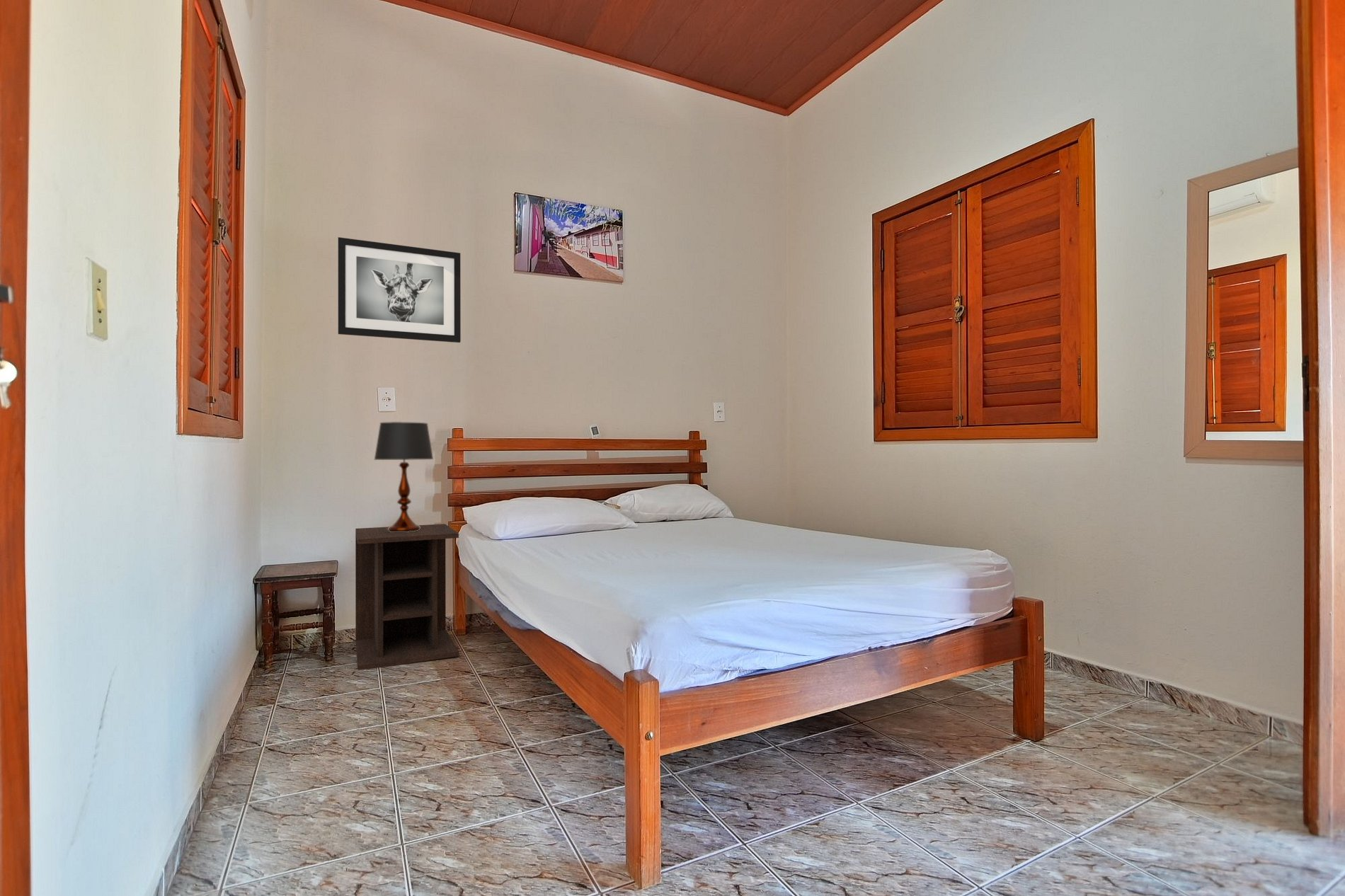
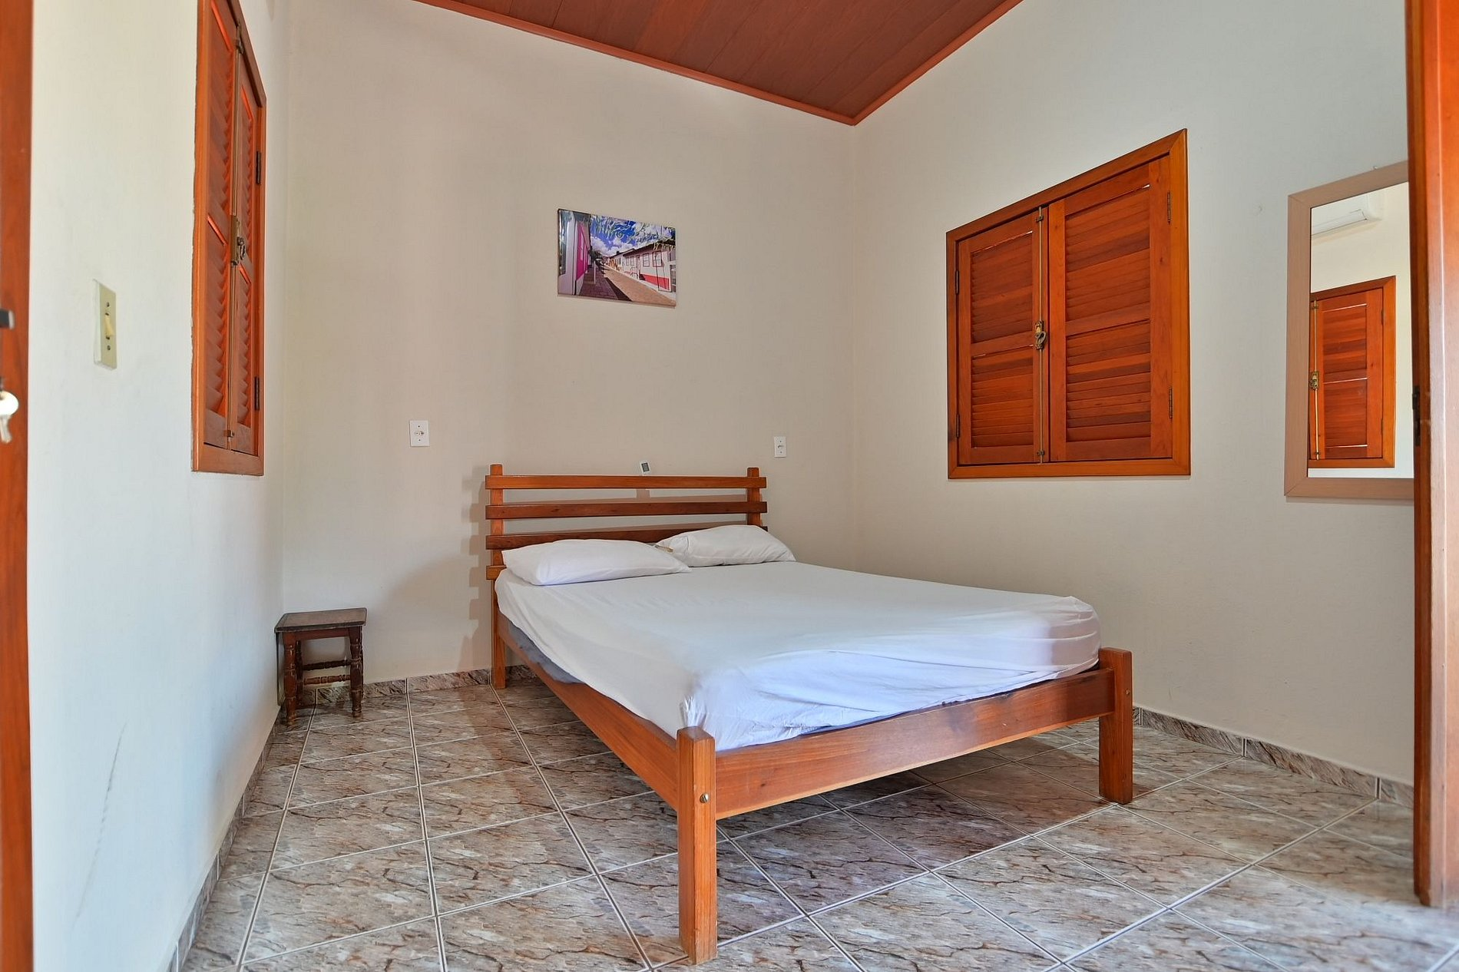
- nightstand (405, 590)
- wall art (401, 292)
- table lamp (404, 476)
